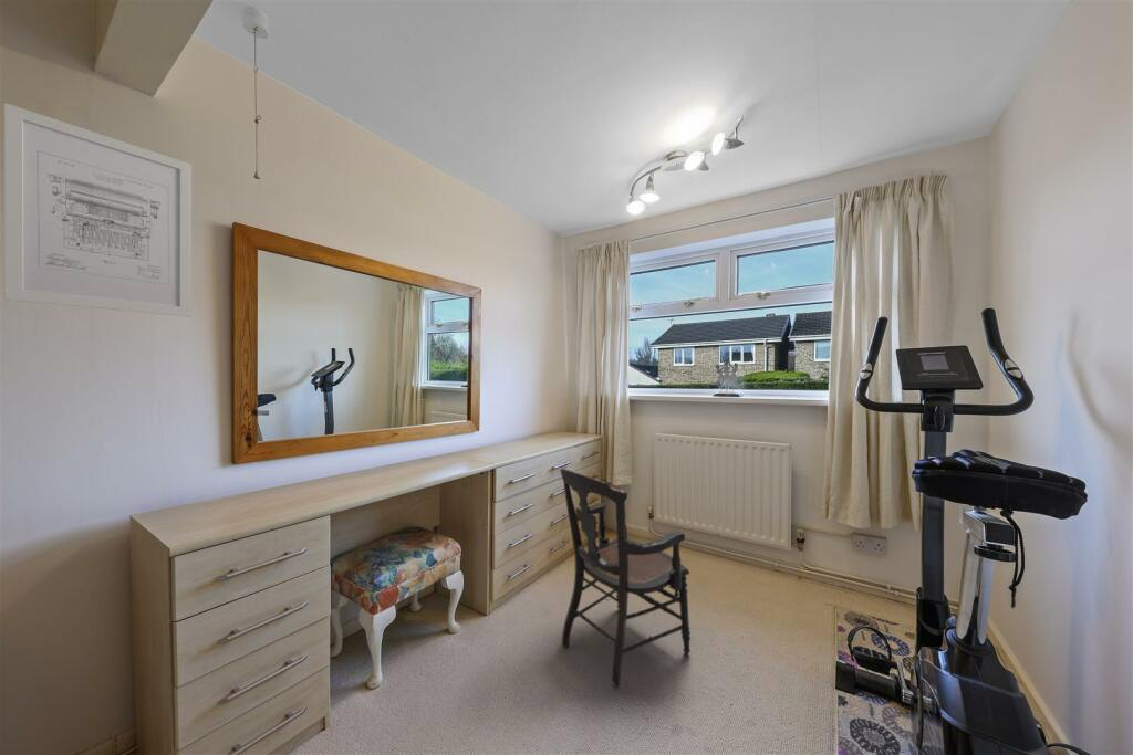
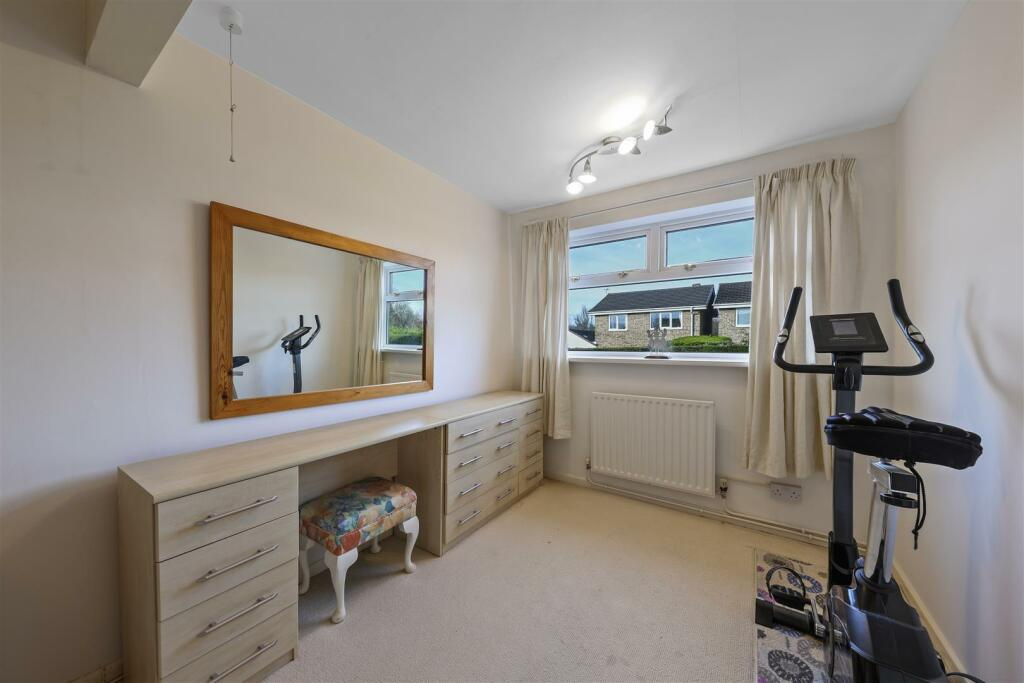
- wall art (108, 223)
- armchair (617, 557)
